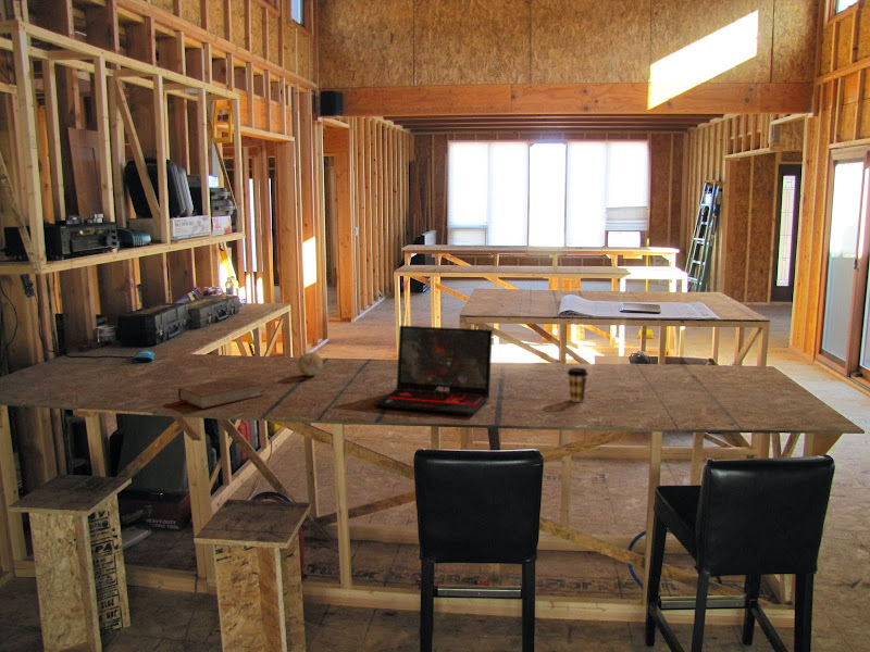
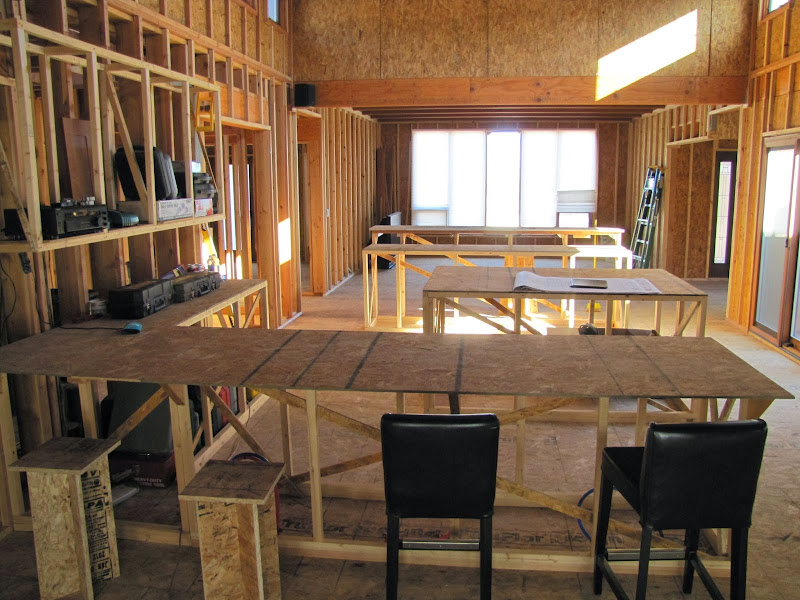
- coffee cup (576, 385)
- fruit (310, 364)
- laptop (434, 367)
- book (221, 391)
